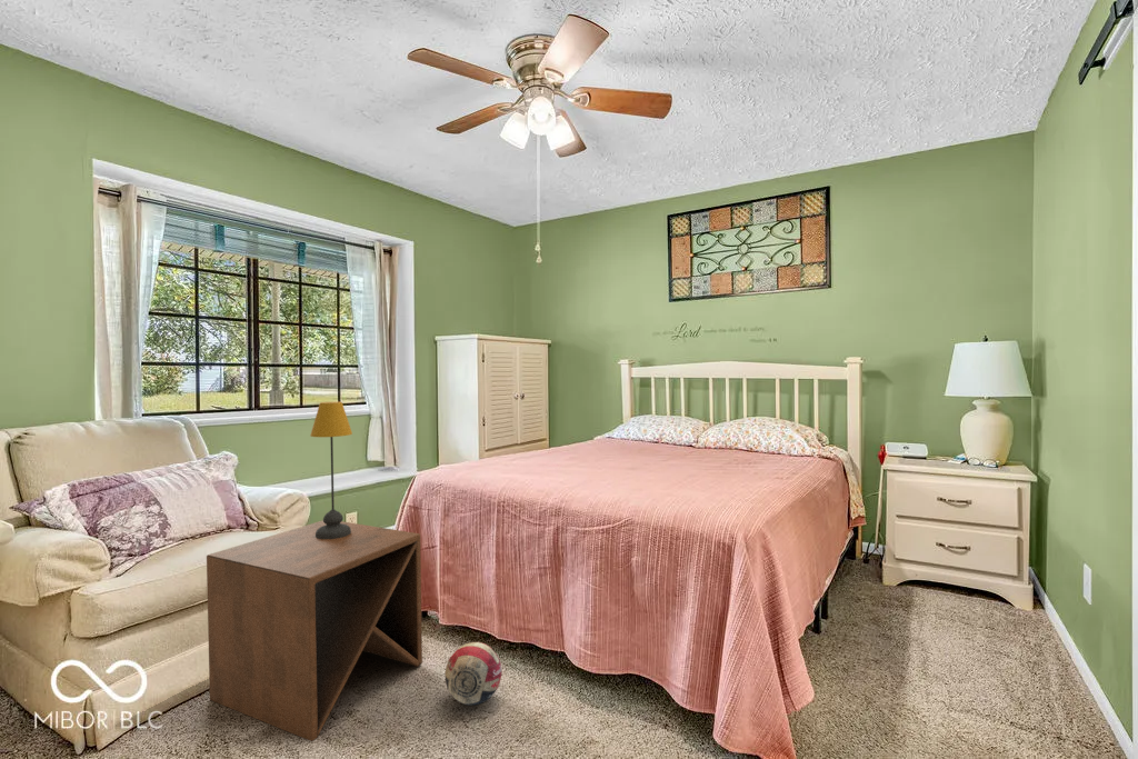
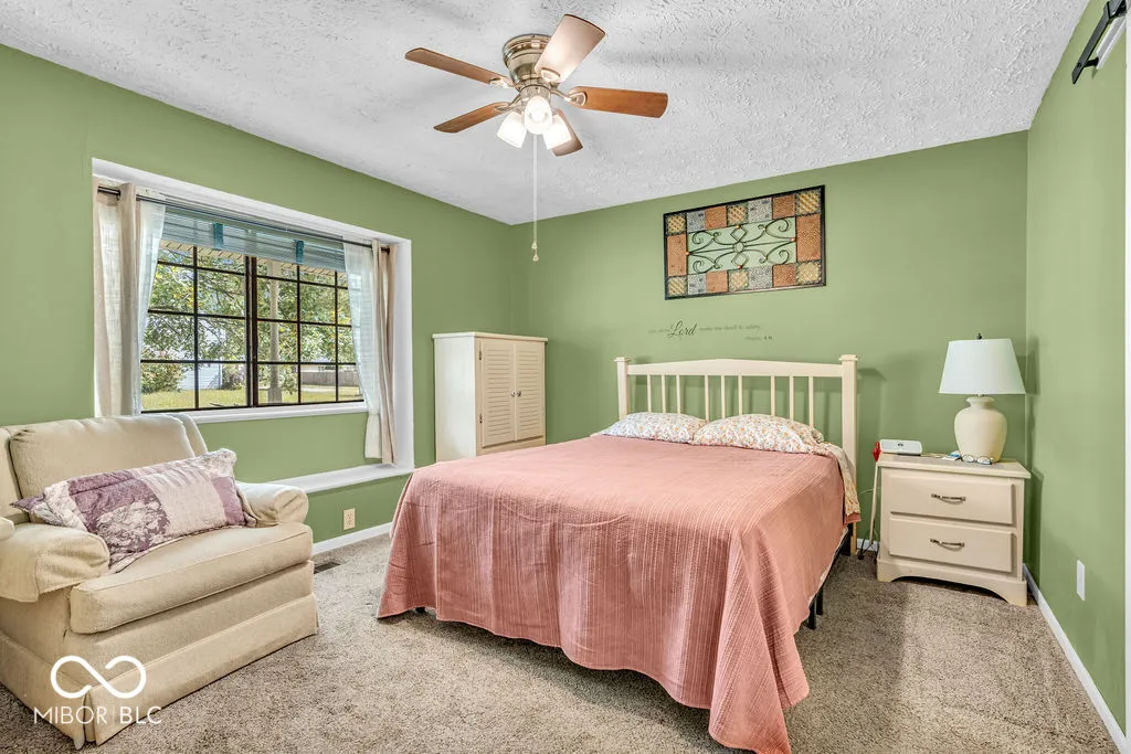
- ball (469, 672)
- table lamp (331, 468)
- side table (320, 612)
